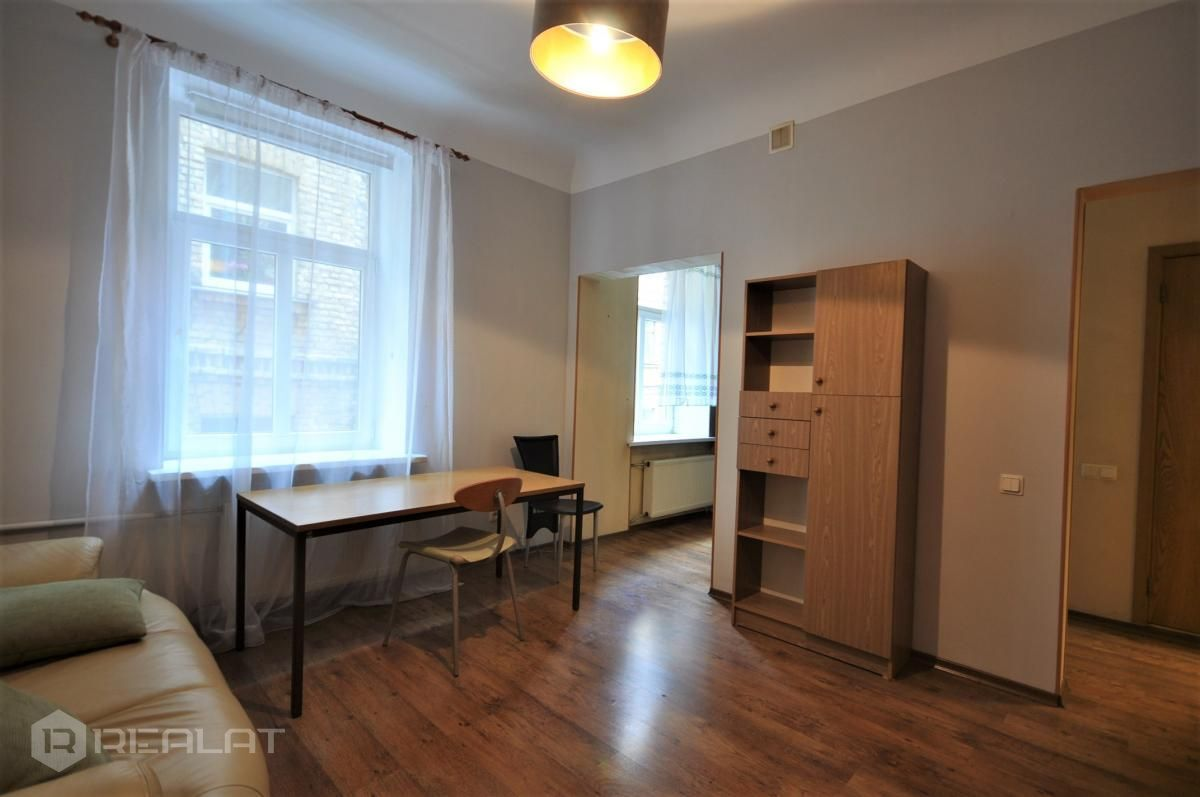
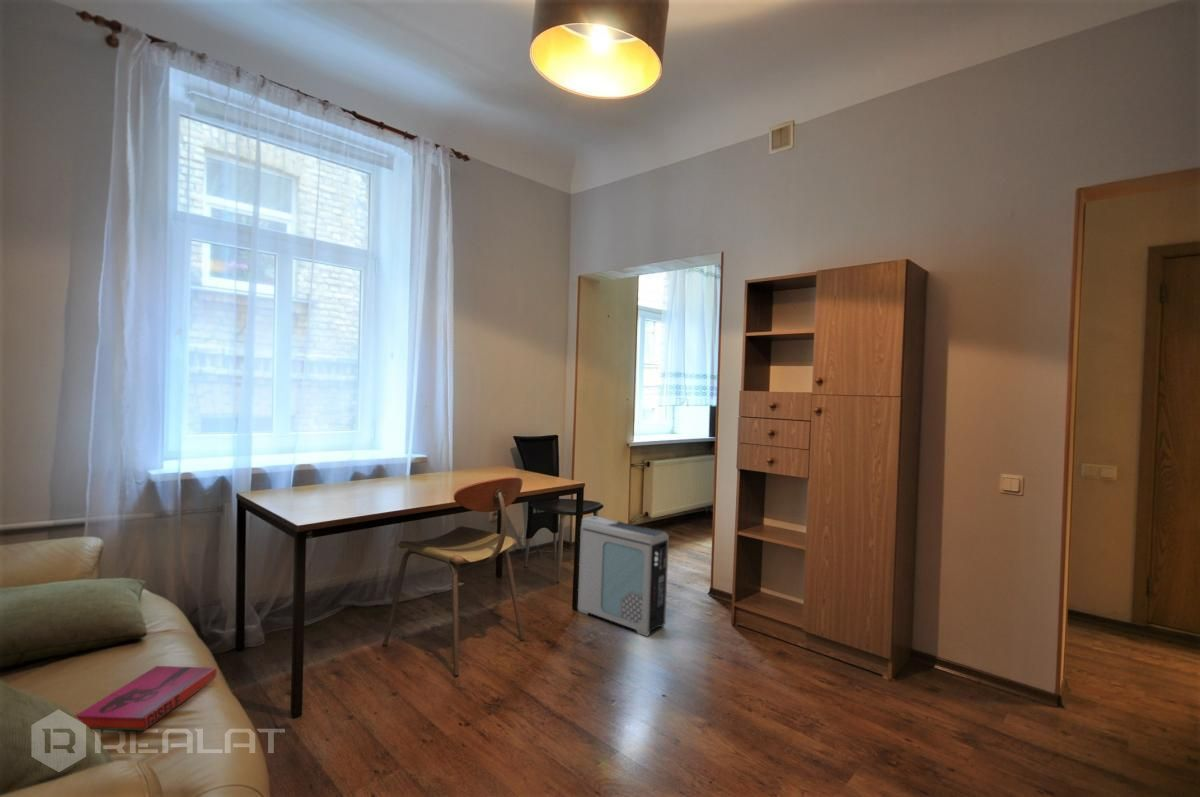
+ air purifier (622, 571)
+ hardback book (151, 695)
